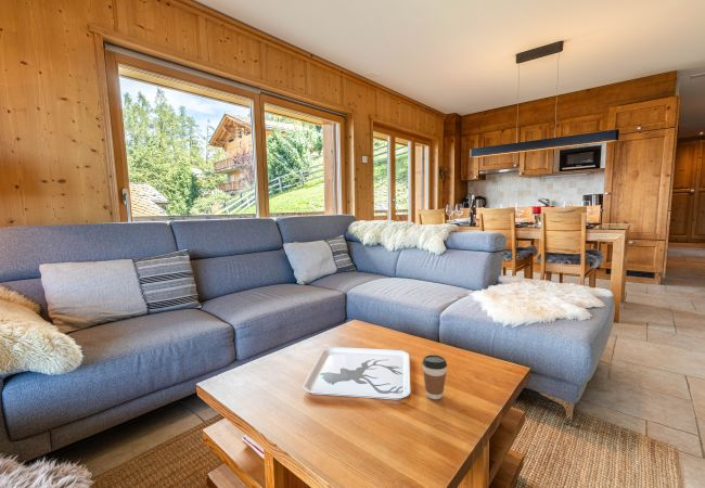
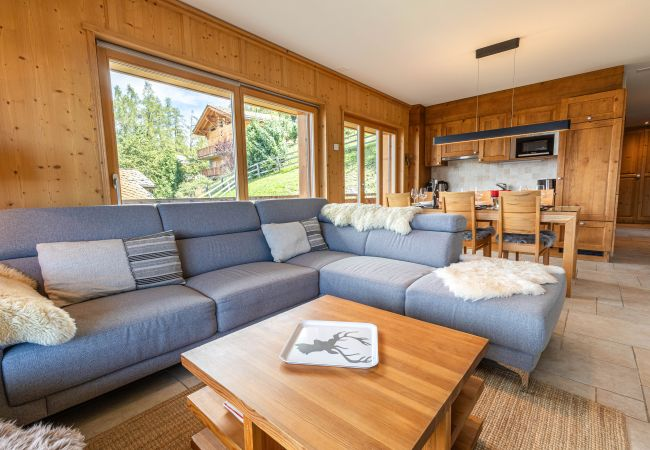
- coffee cup (434, 376)
